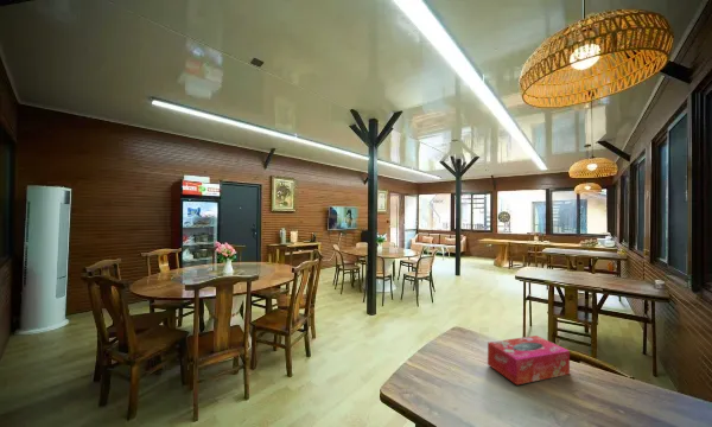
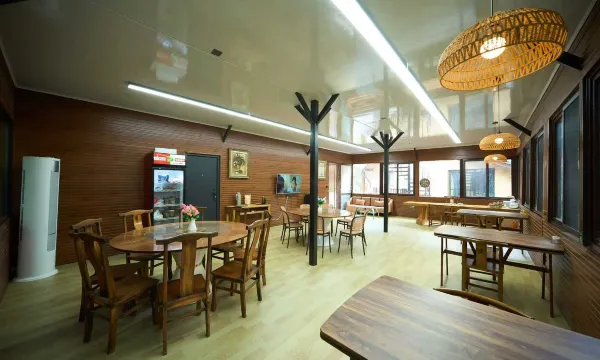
- tissue box (527, 357)
